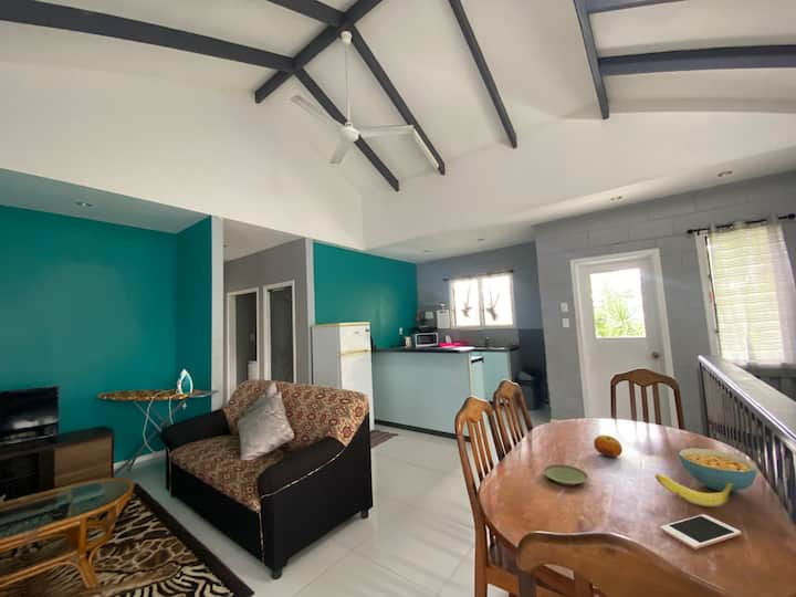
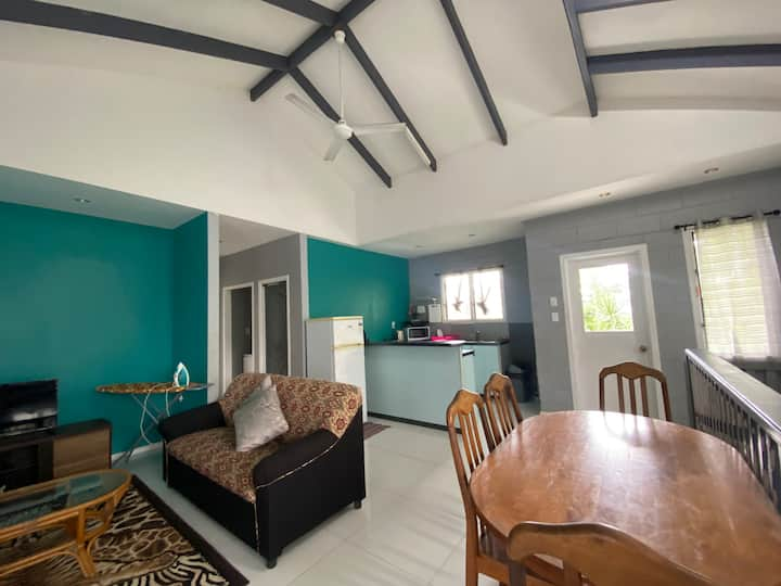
- cereal bowl (716, 473)
- cell phone (700, 531)
- banana (692, 490)
- plate (565, 475)
- fruit (607, 446)
